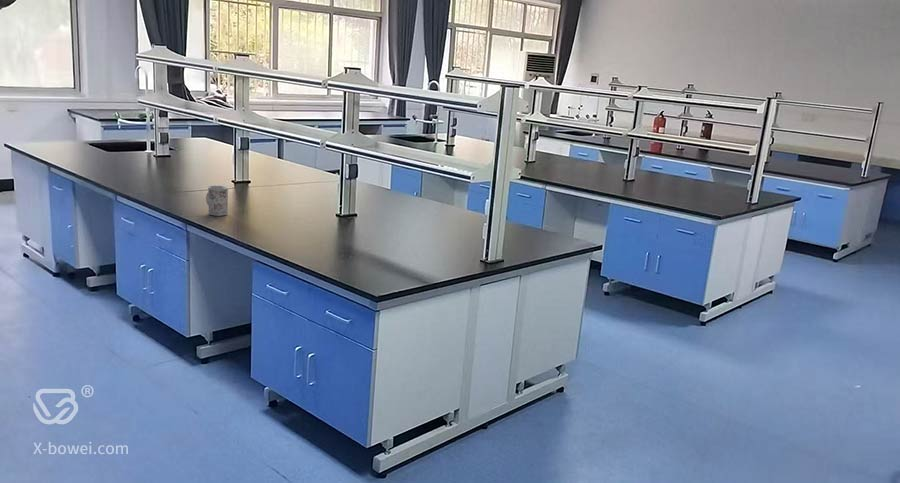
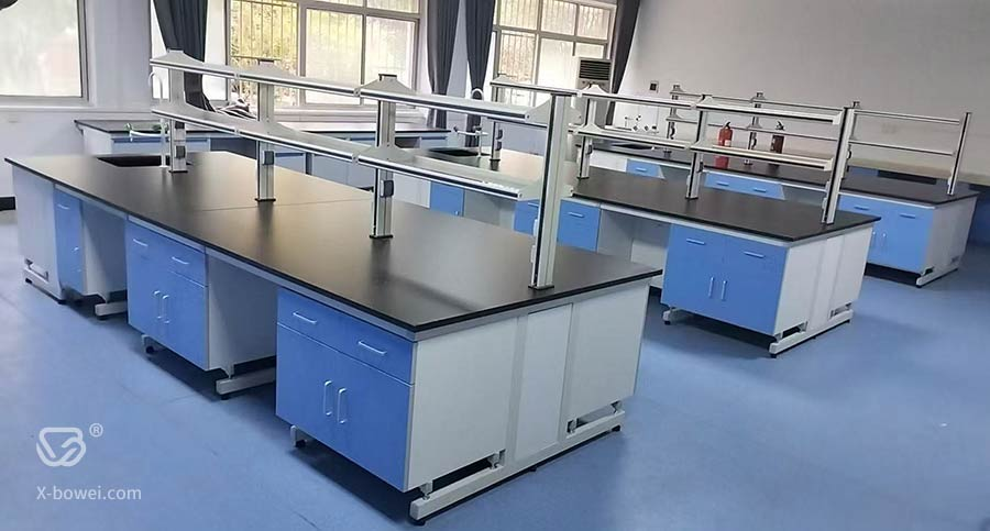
- mug (216, 199)
